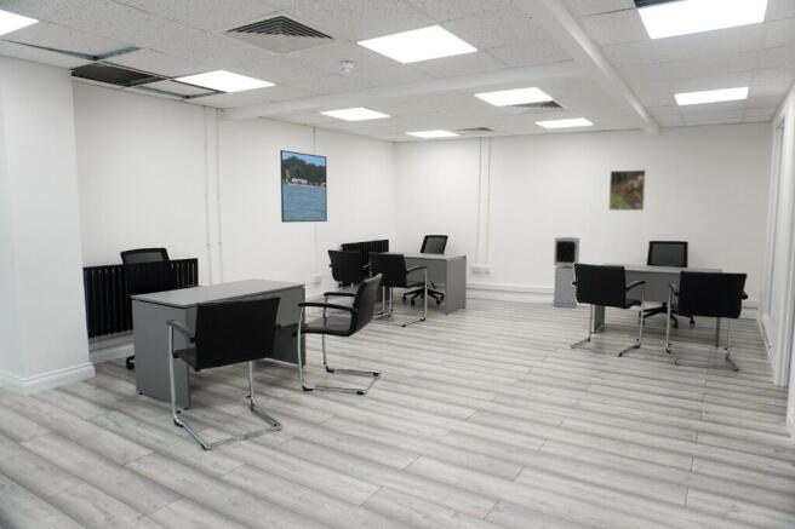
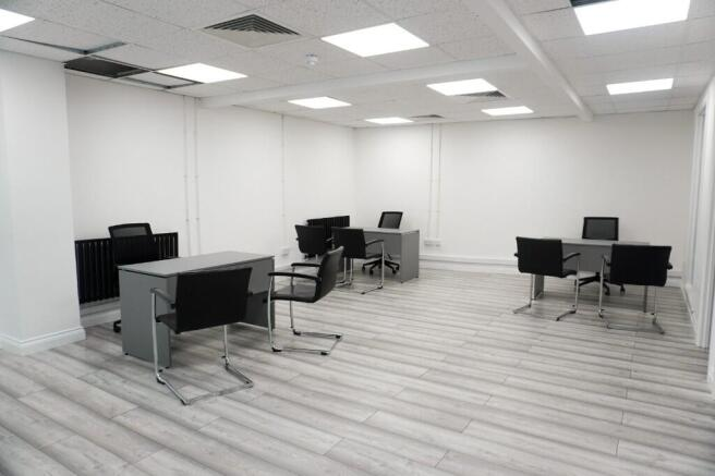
- air purifier (567, 271)
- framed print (627, 190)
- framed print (304, 188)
